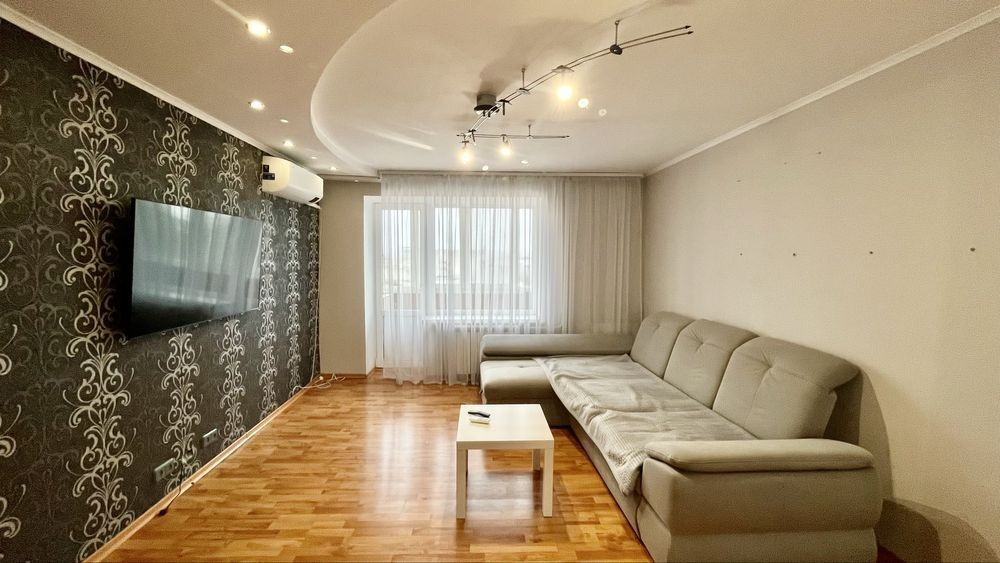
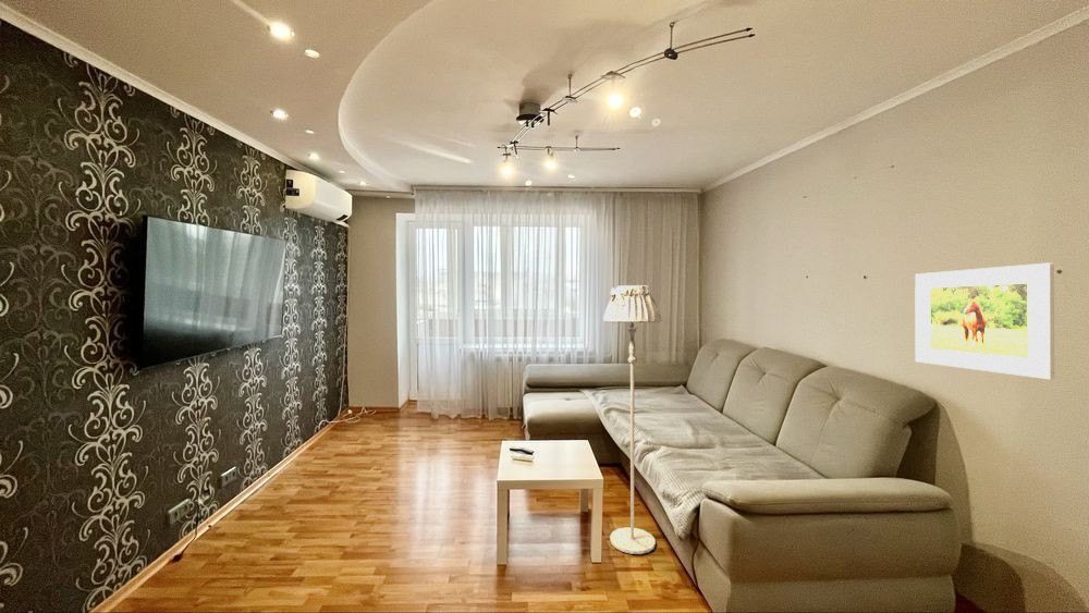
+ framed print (975, 319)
+ floor lamp (632, 413)
